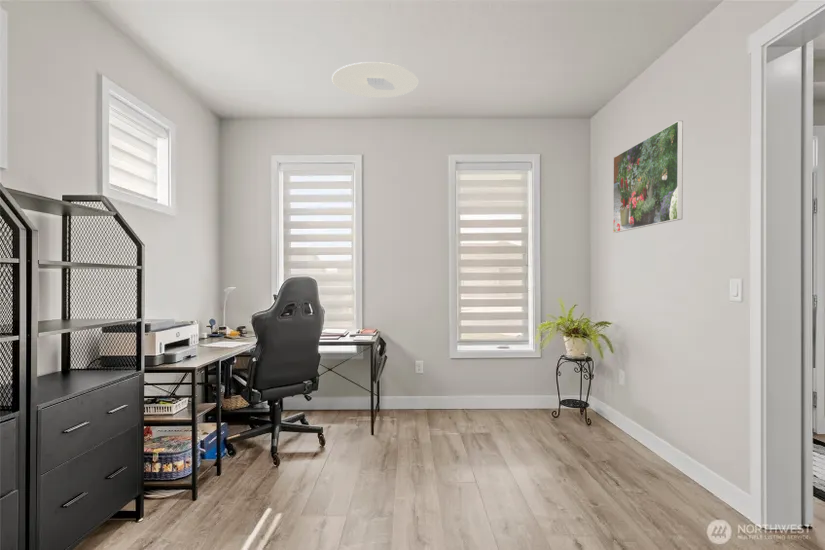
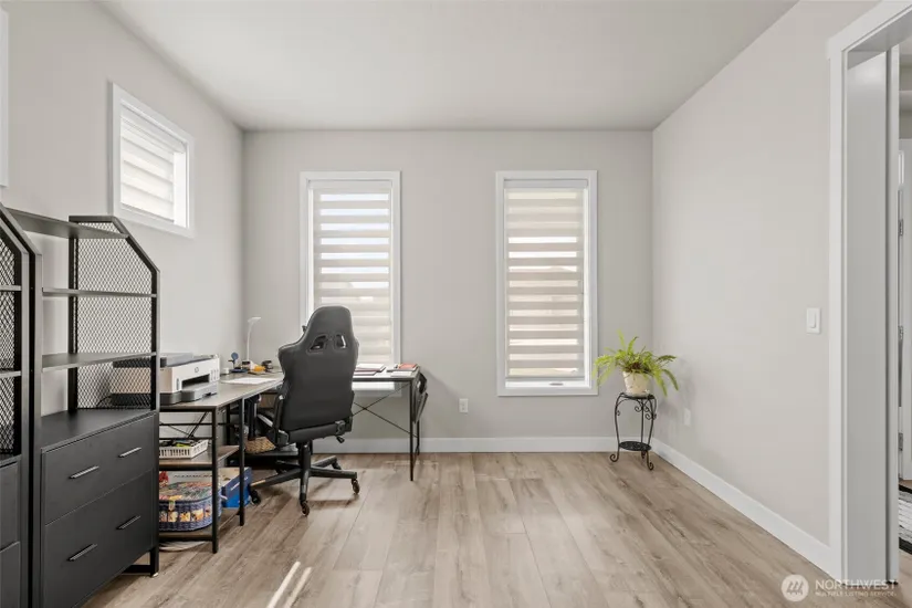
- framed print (643, 184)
- ceiling light (375, 77)
